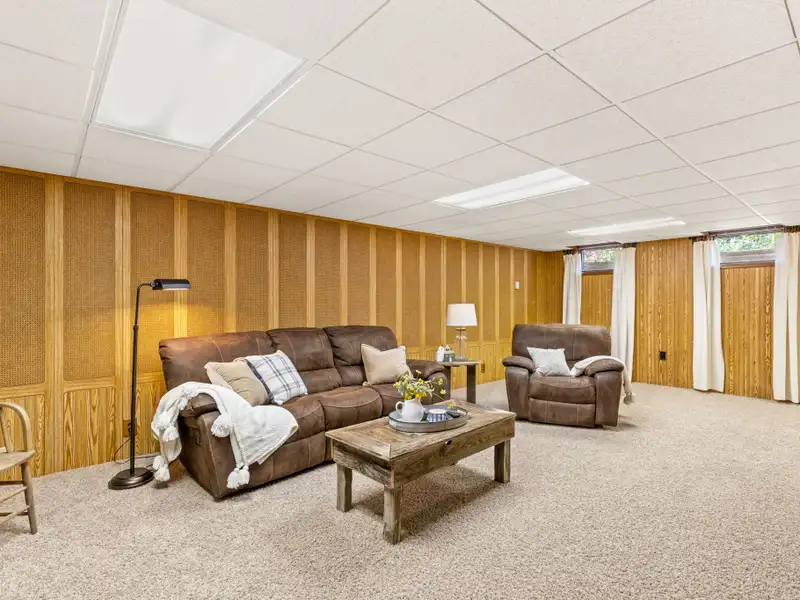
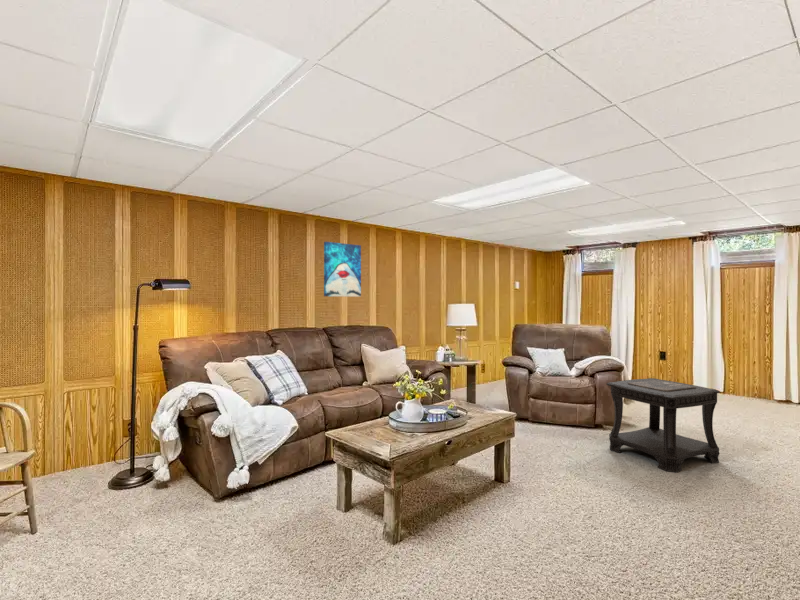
+ side table (659, 419)
+ wall art (343, 270)
